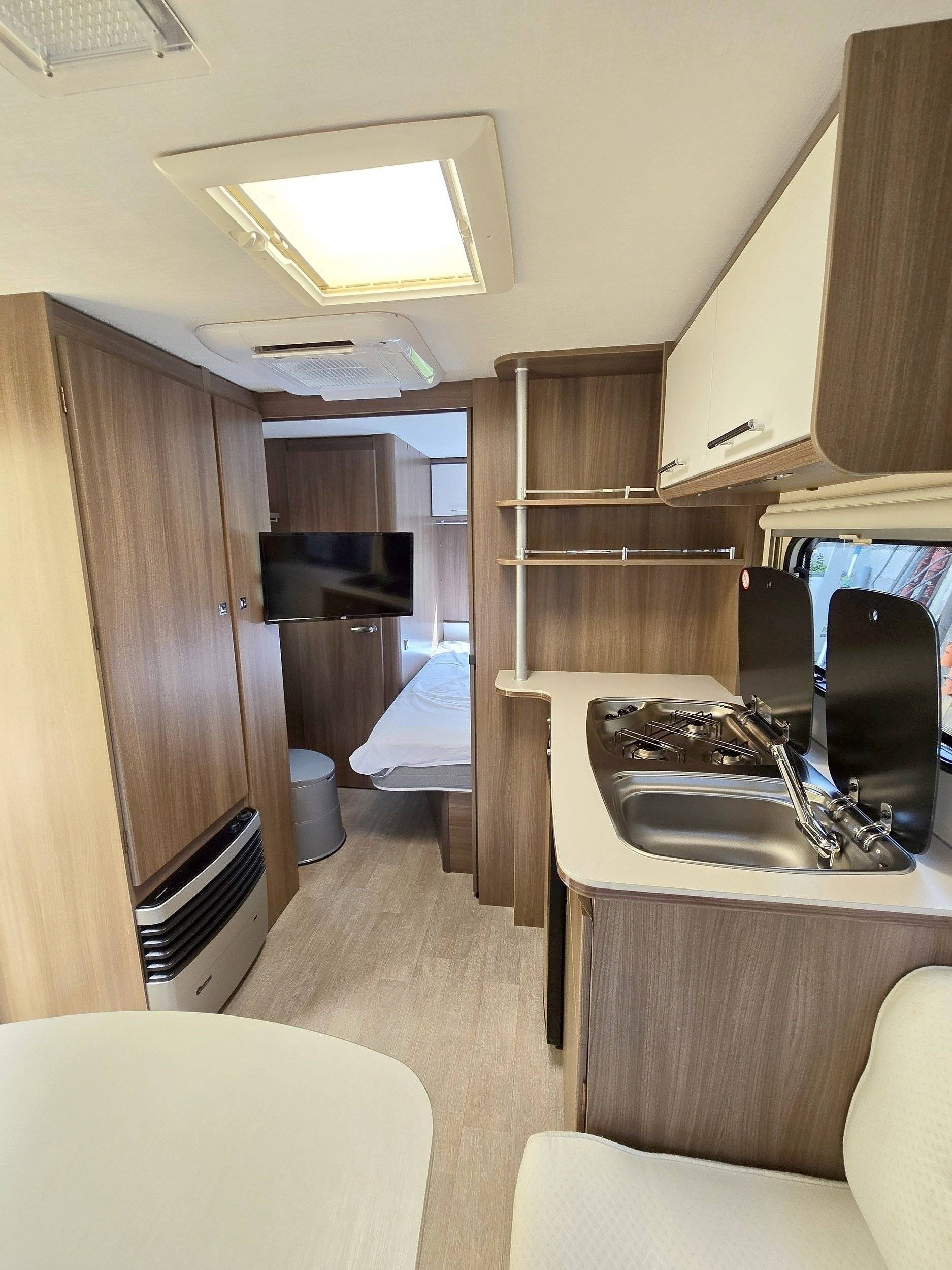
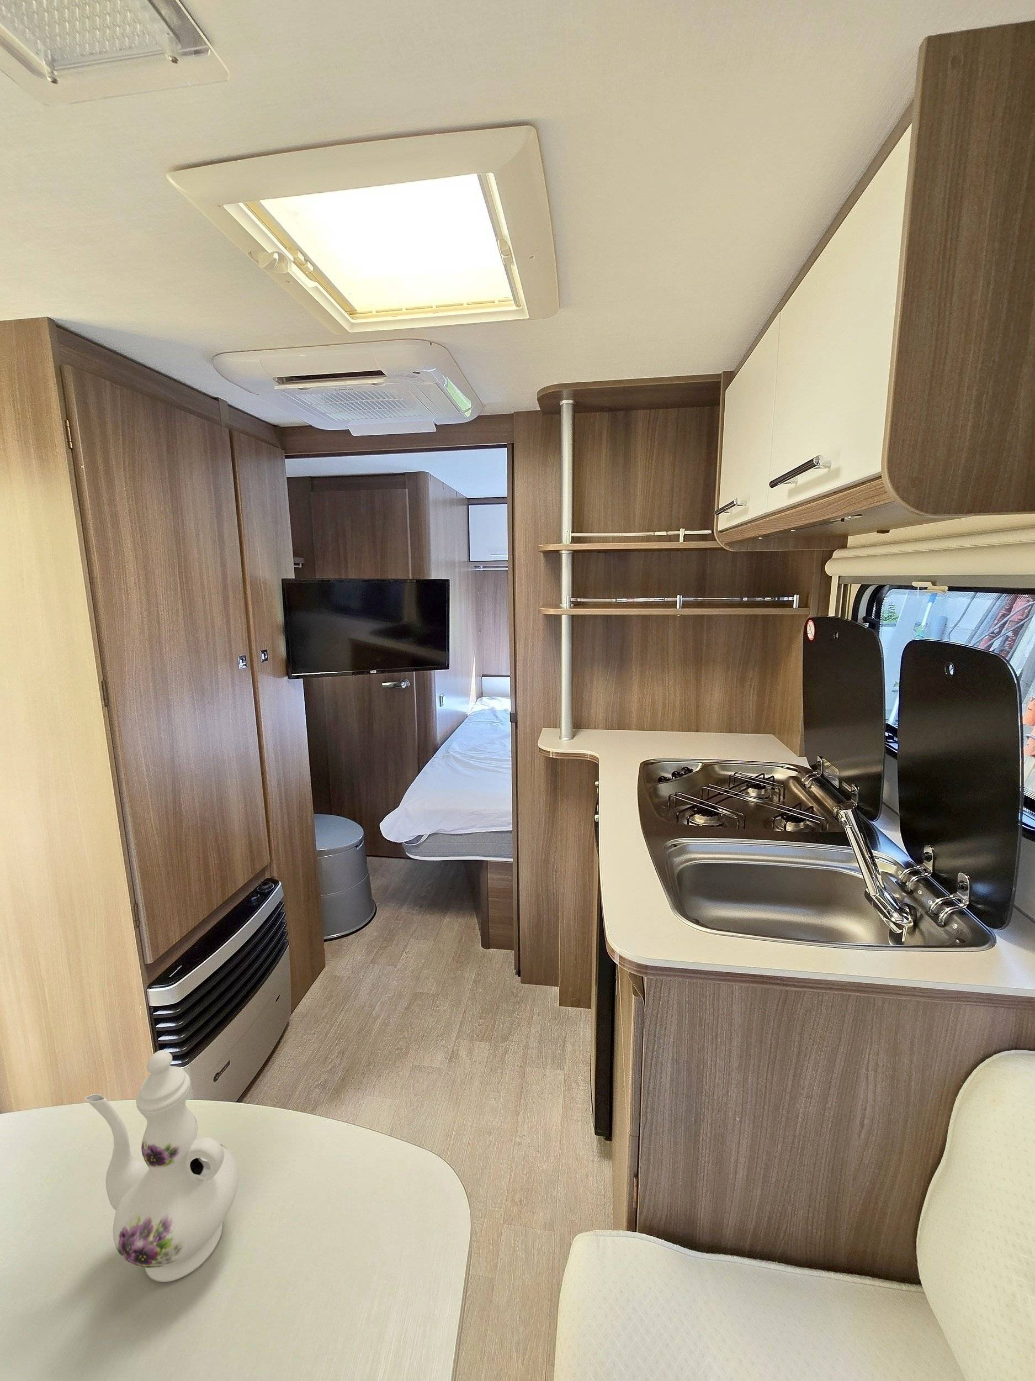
+ chinaware (158, 1149)
